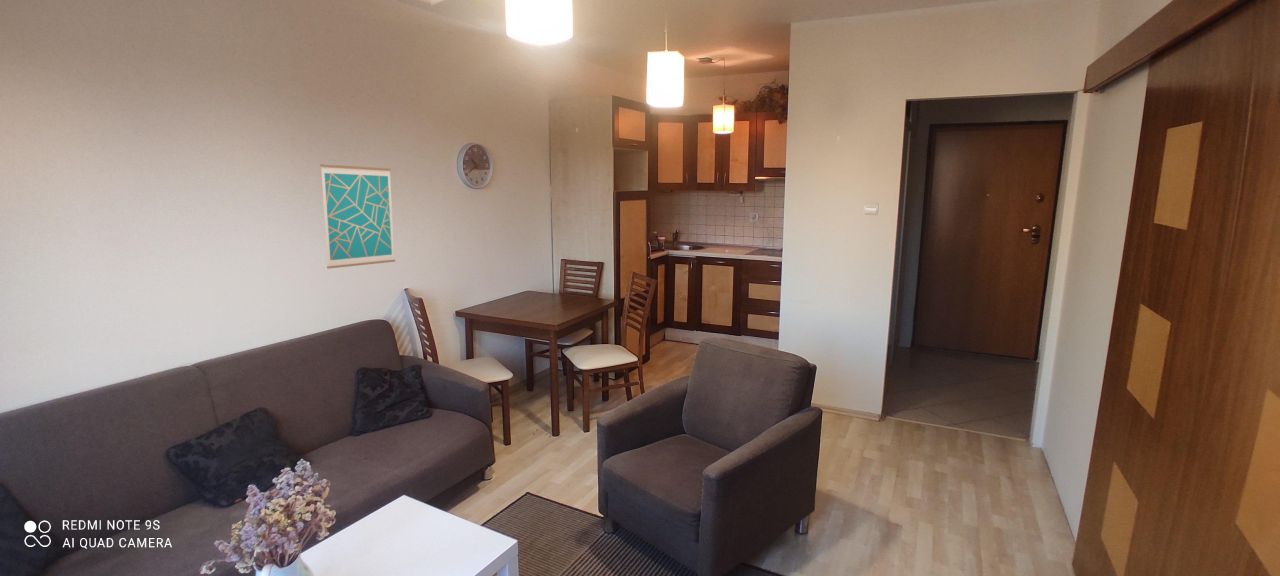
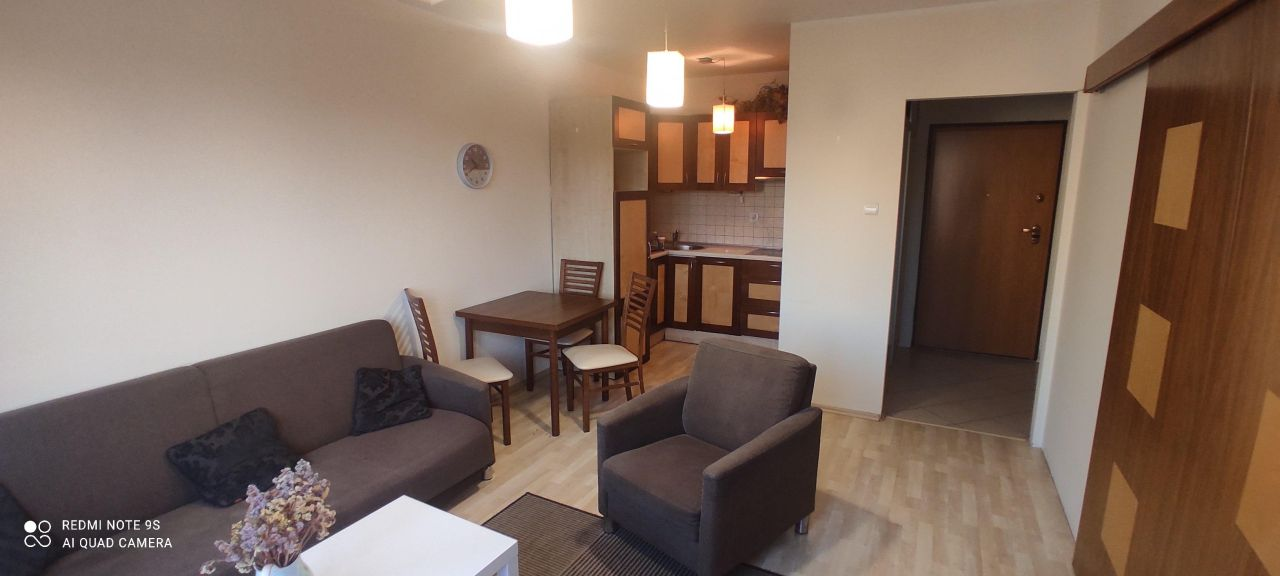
- wall art (360, 216)
